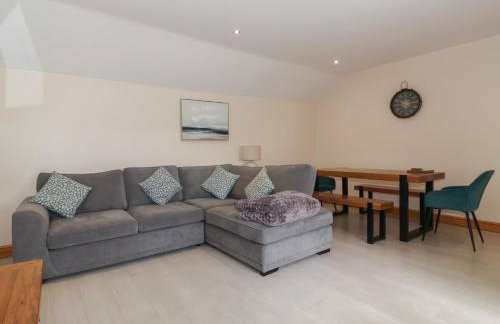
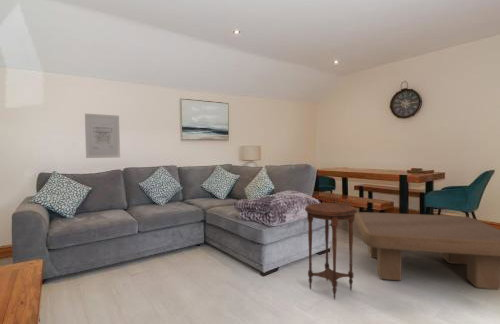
+ coffee table (423, 246)
+ side table (327, 248)
+ wall art (102, 136)
